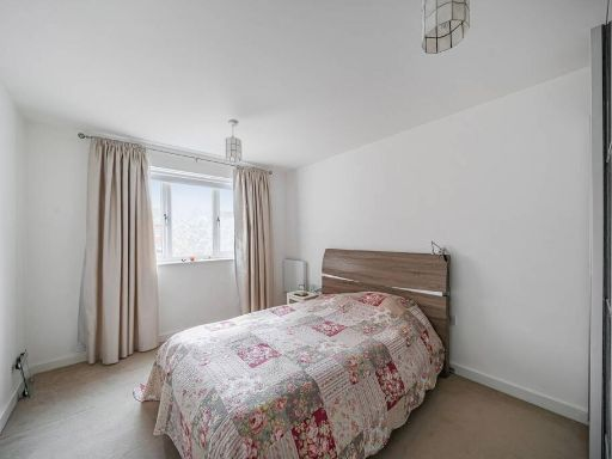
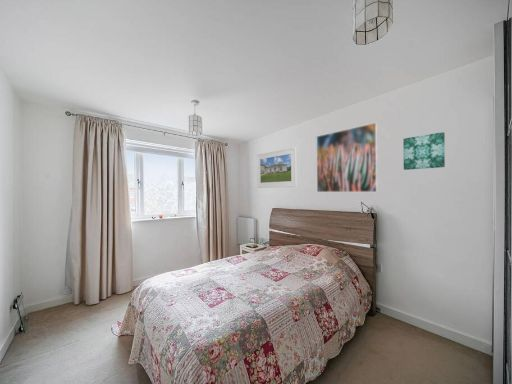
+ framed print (274, 169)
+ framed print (343, 161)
+ wall art (423, 152)
